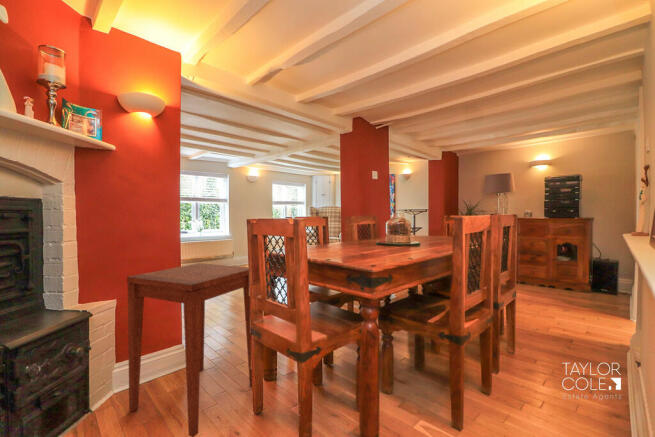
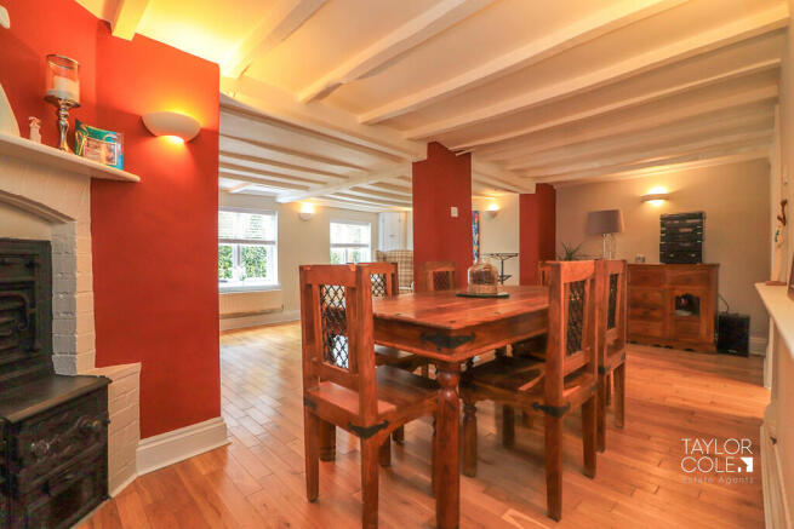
- side table (196, 334)
